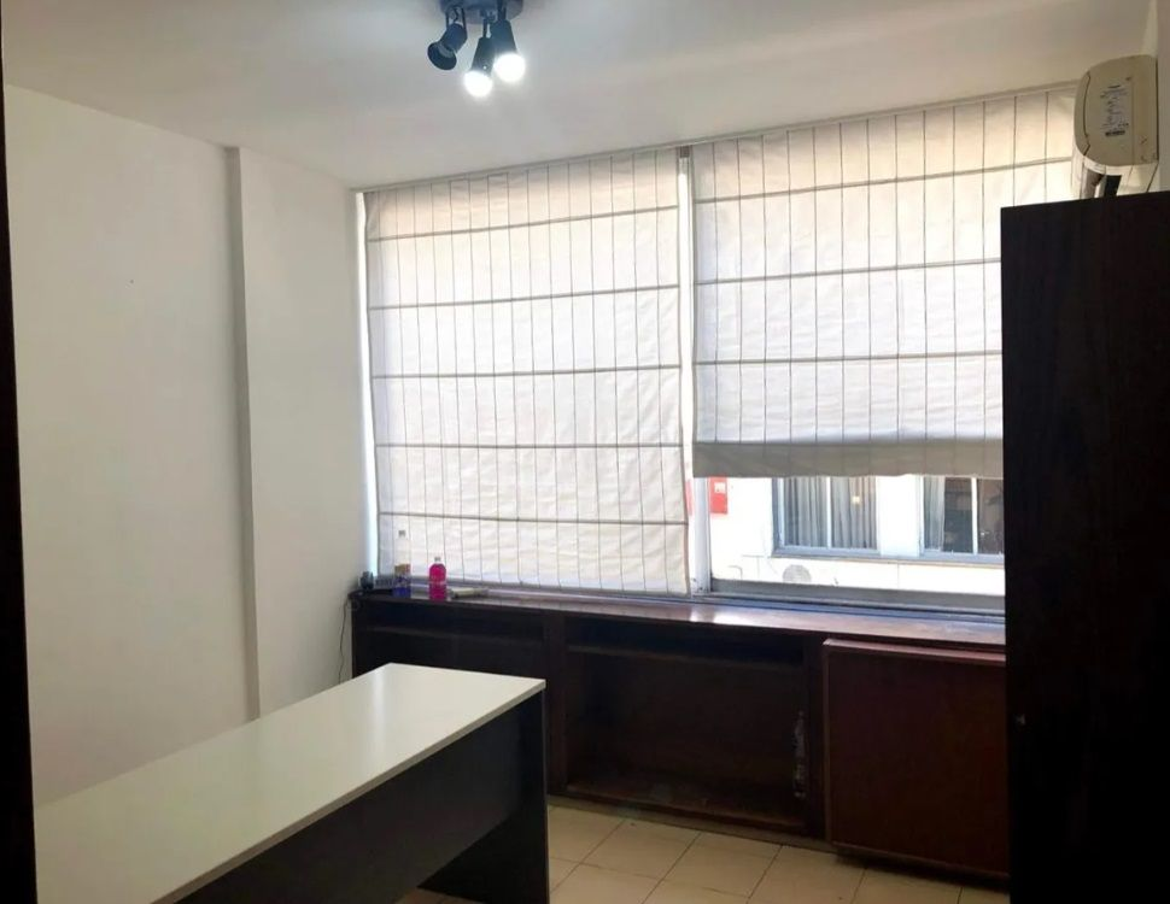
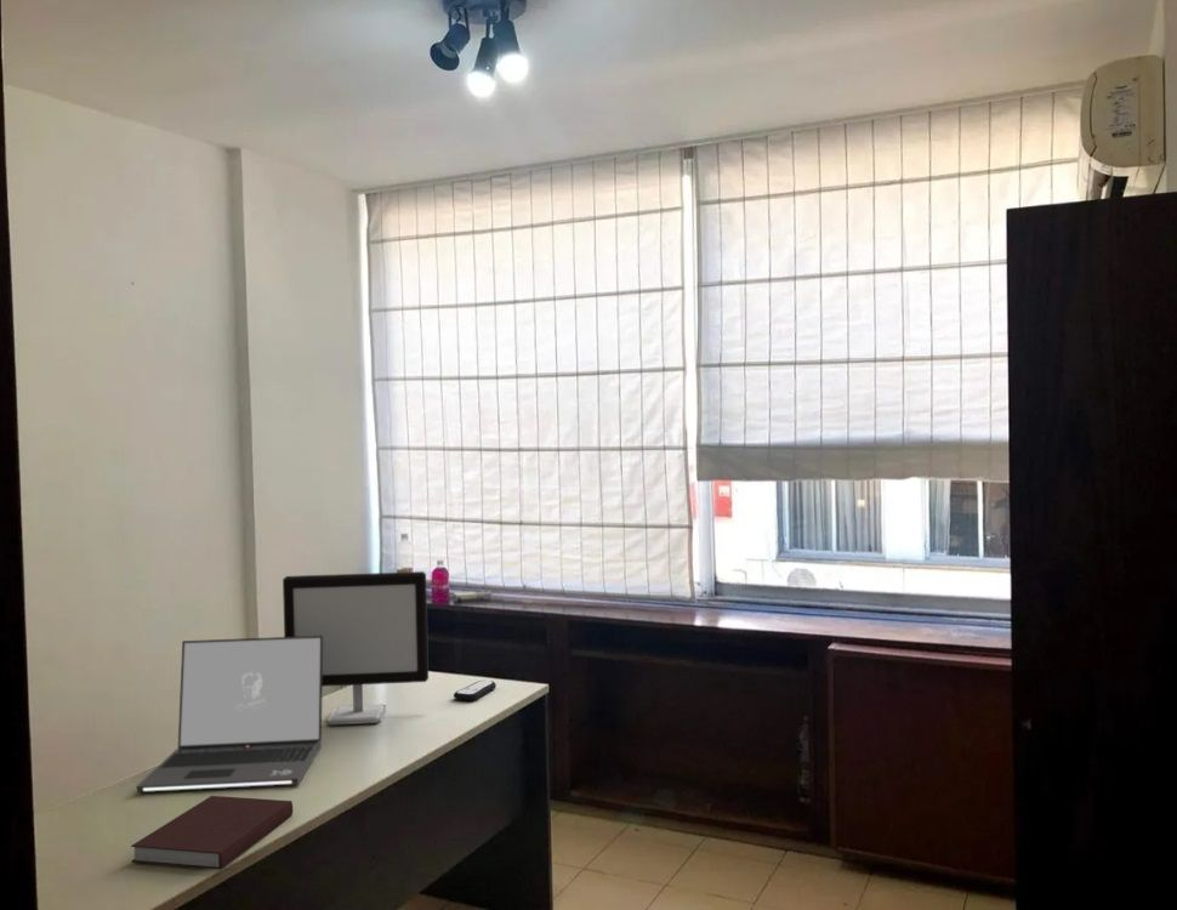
+ computer monitor (357, 644)
+ remote control (476, 689)
+ laptop (237, 707)
+ notebook (216, 829)
